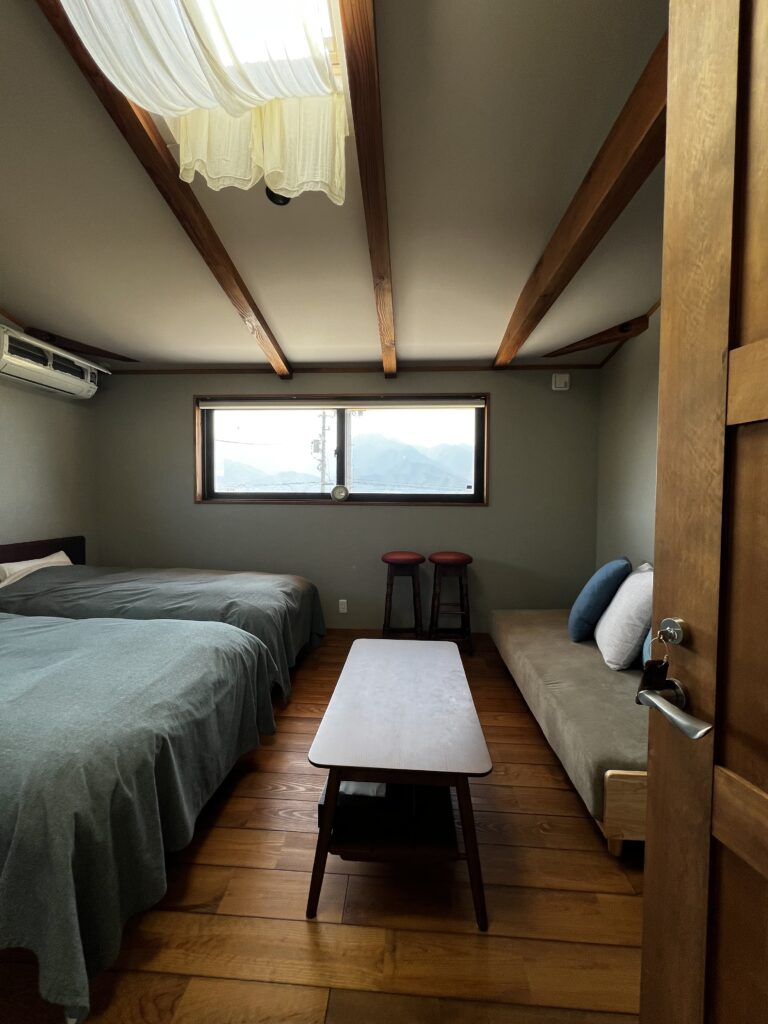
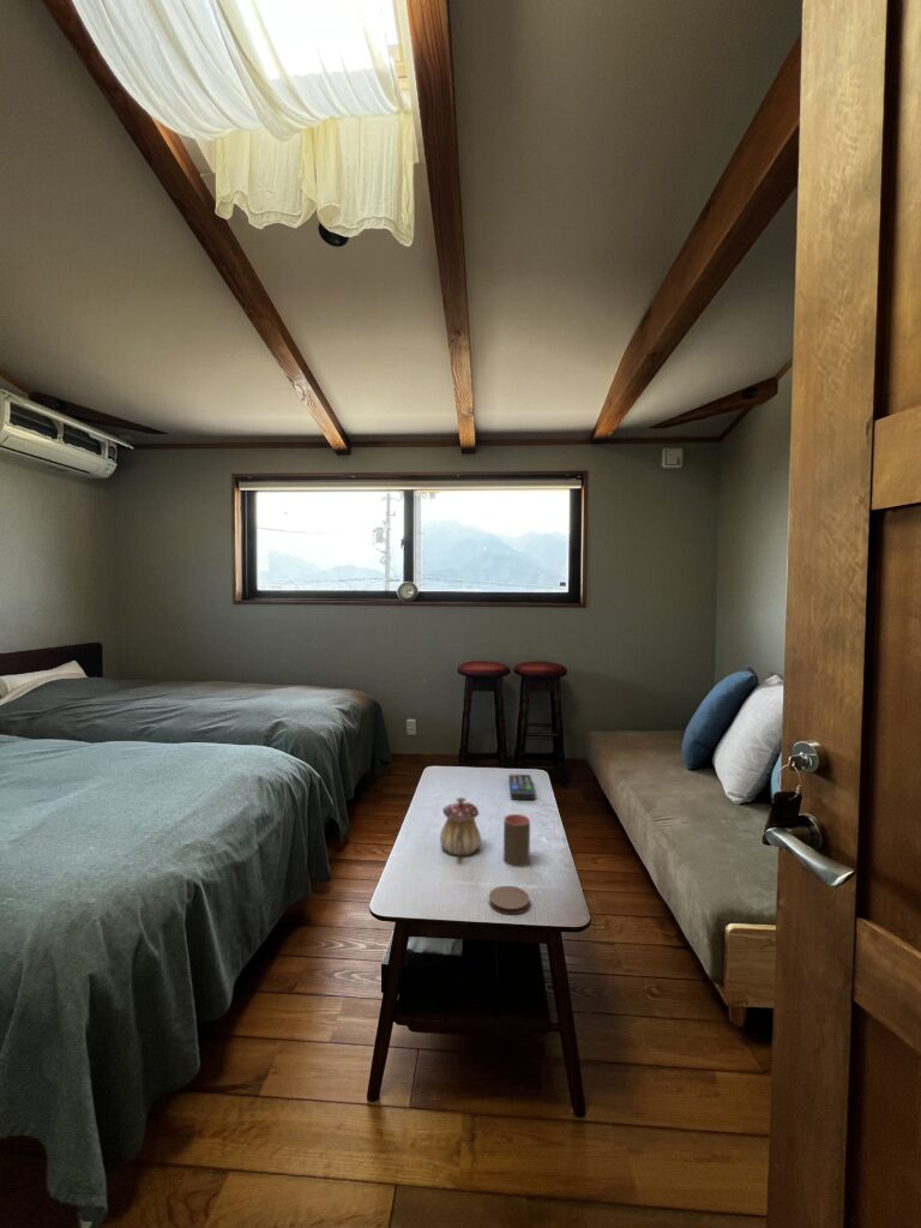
+ coaster (508, 899)
+ remote control (520, 785)
+ teapot (459, 823)
+ cup (516, 839)
